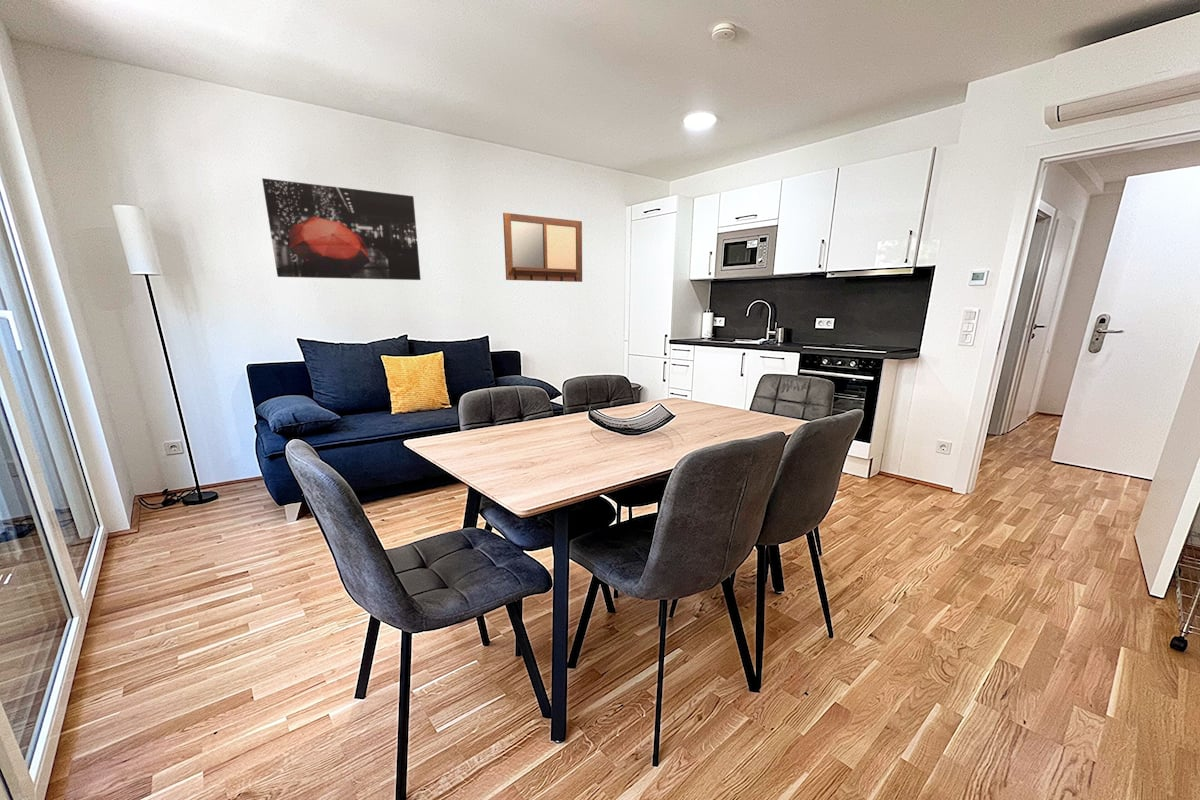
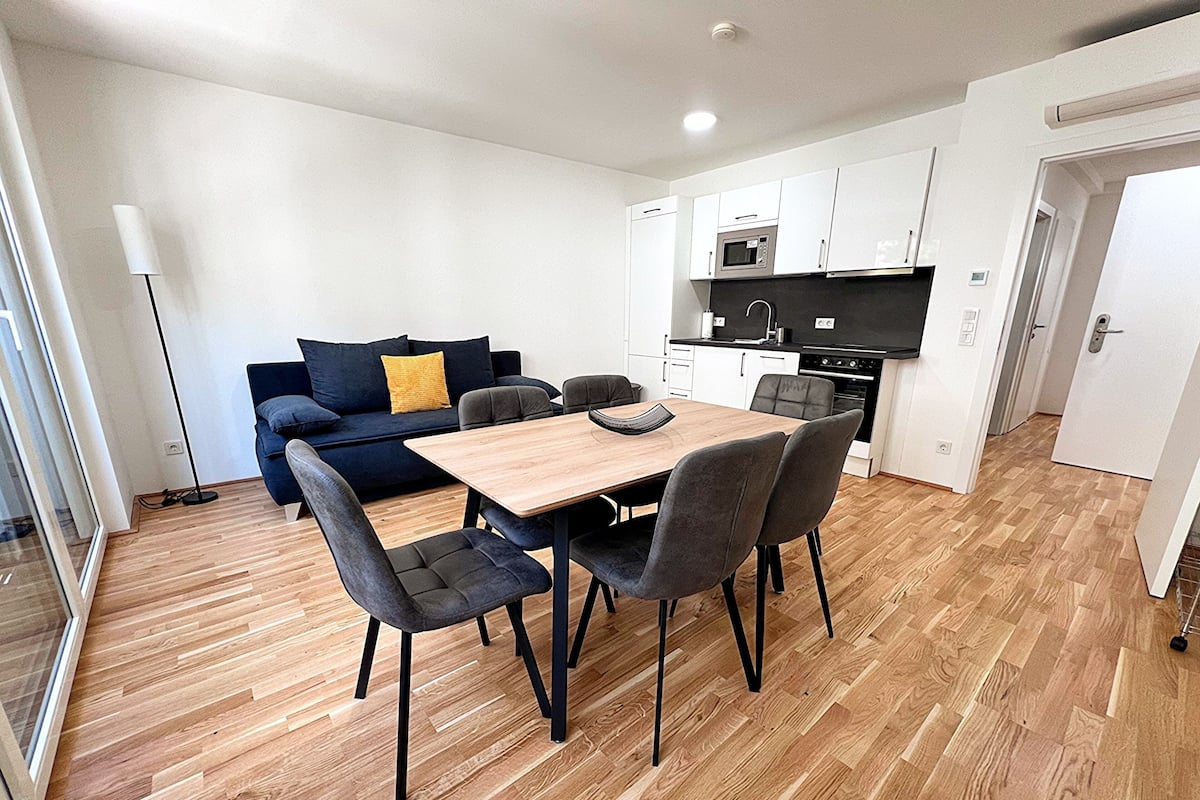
- writing board (546, 249)
- wall art (349, 234)
